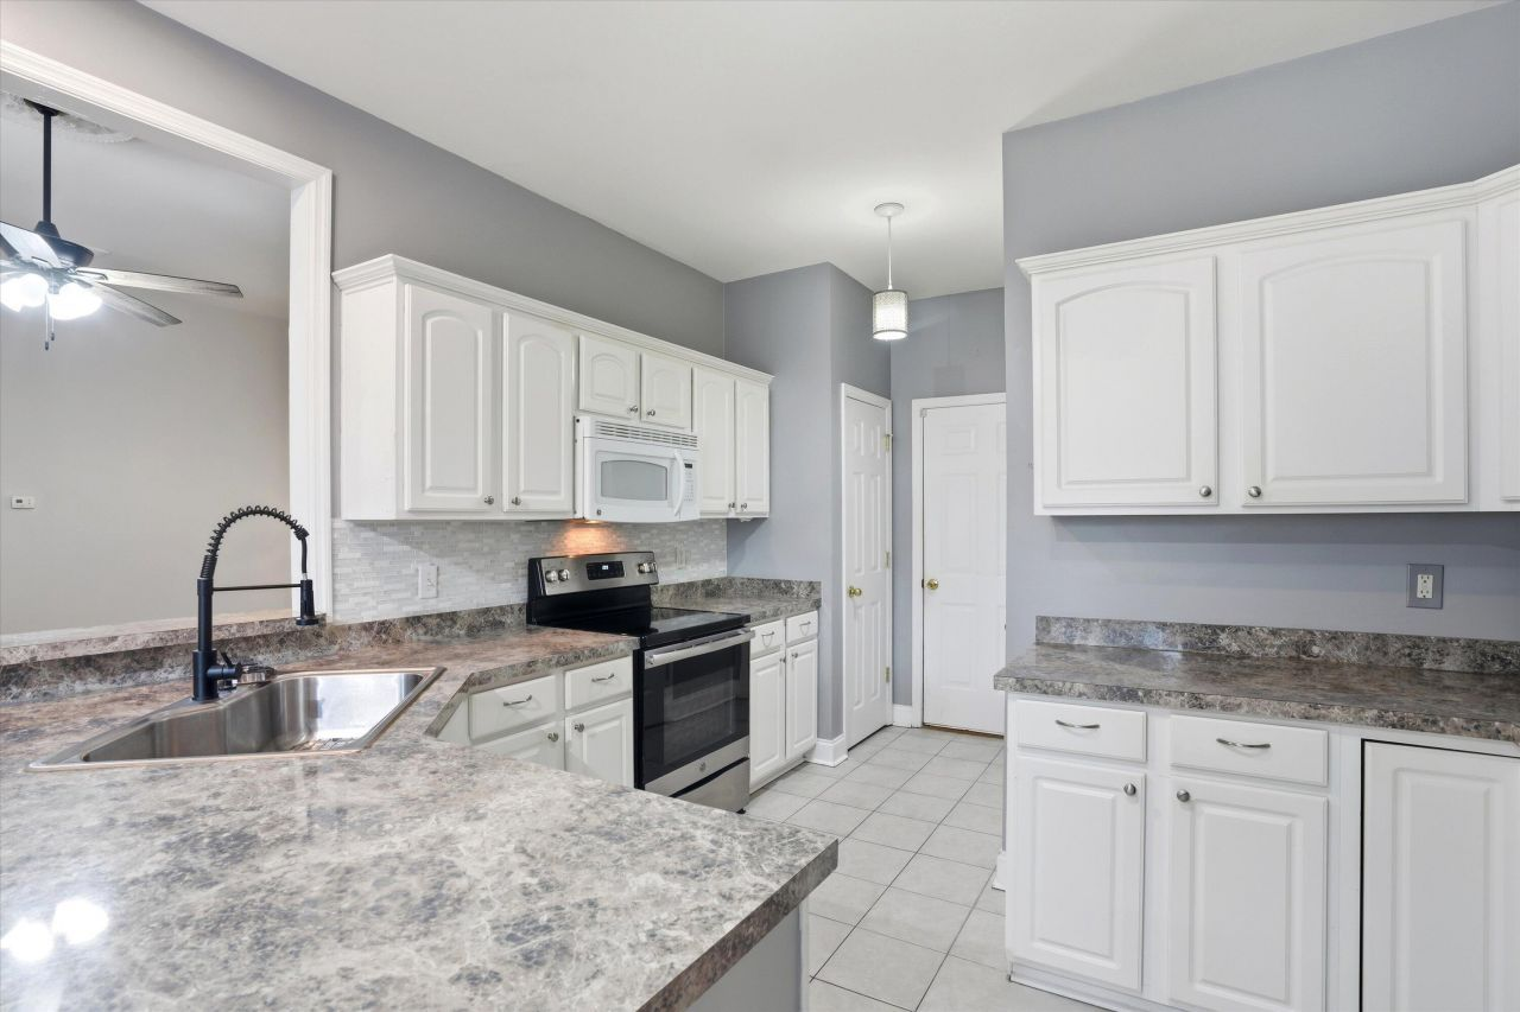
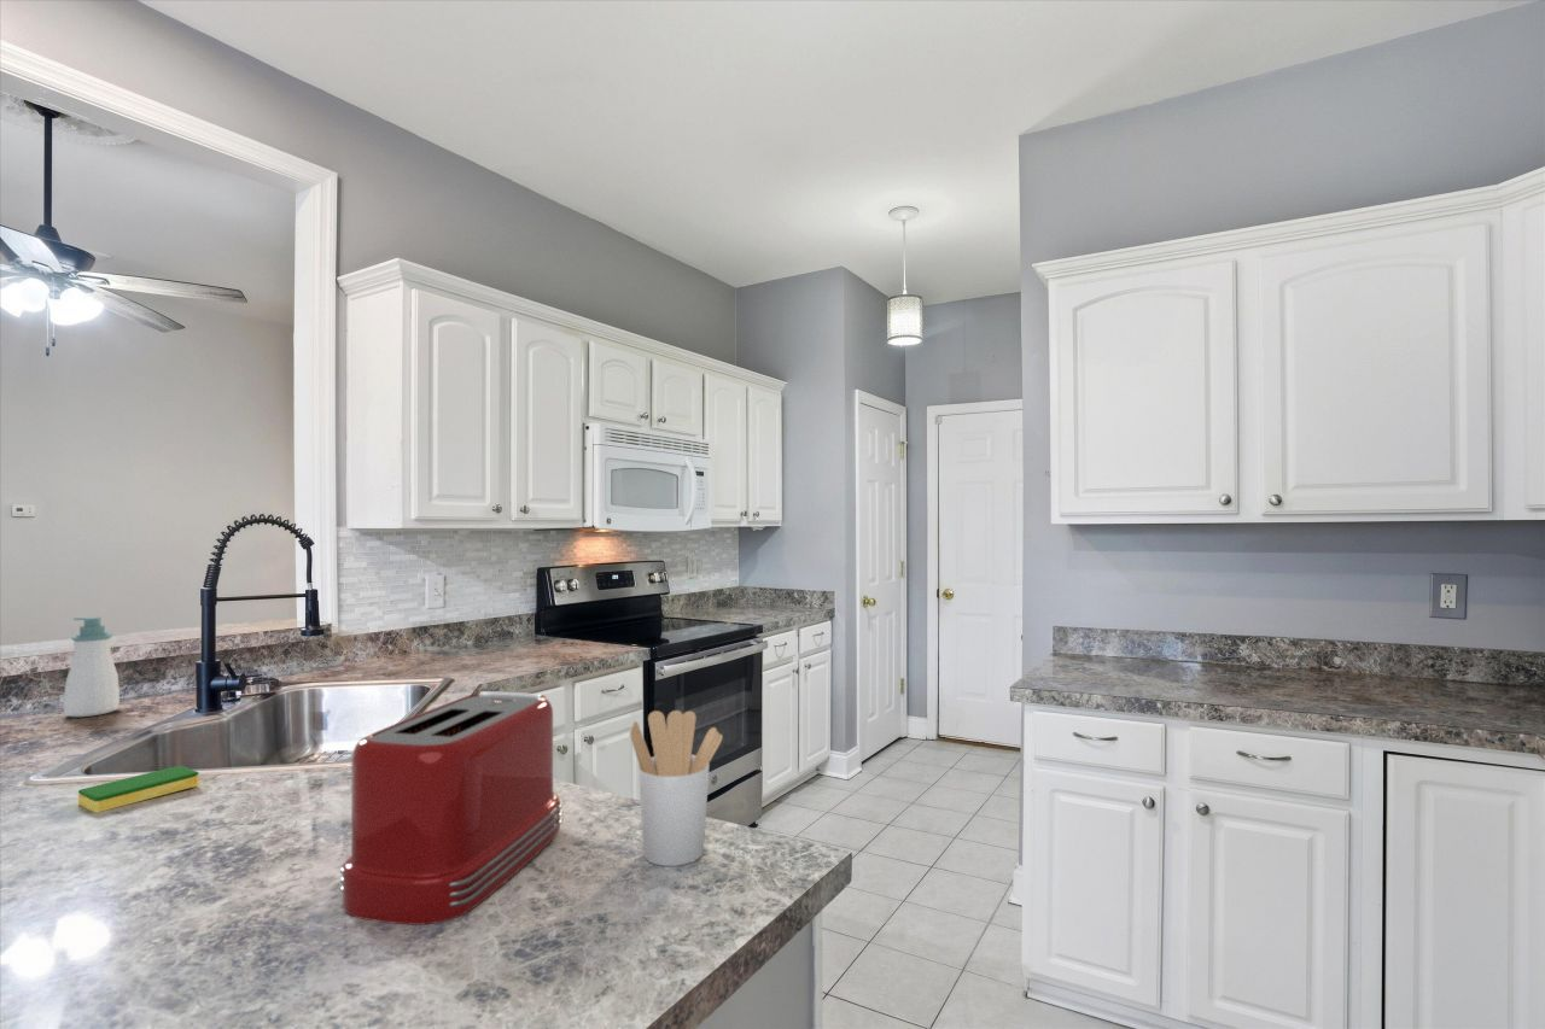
+ soap bottle (92, 665)
+ toaster (462, 789)
+ utensil holder (672, 780)
+ dish sponge (140, 788)
